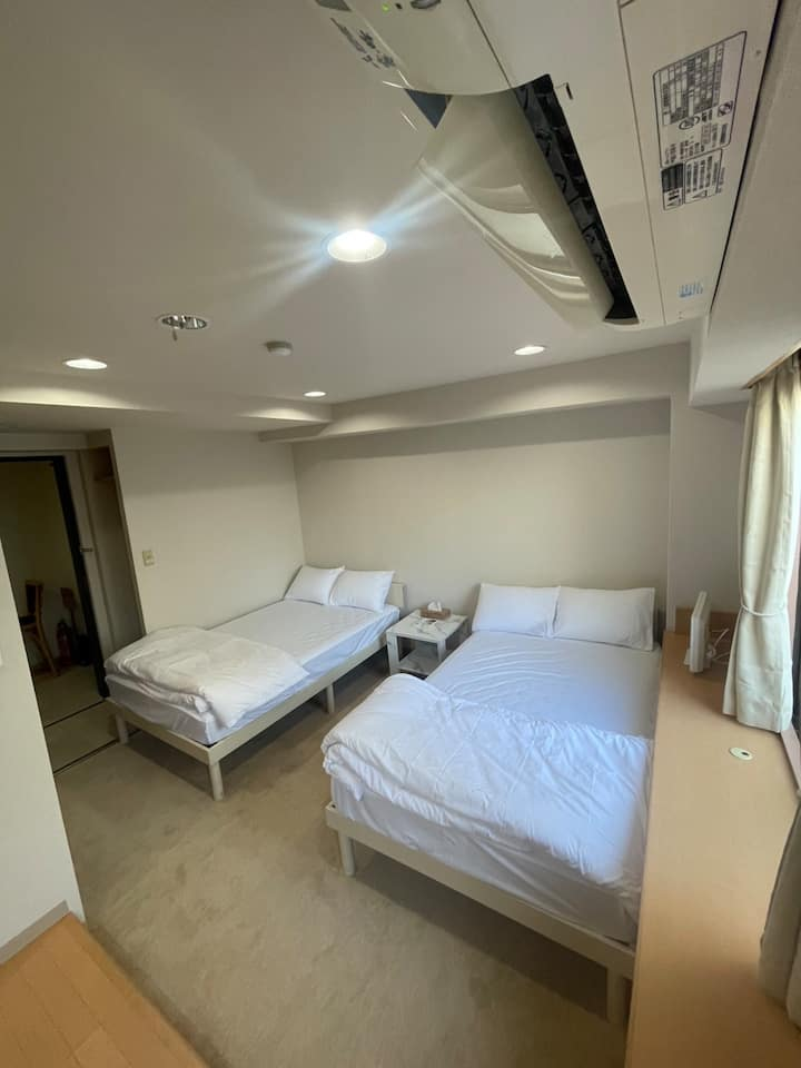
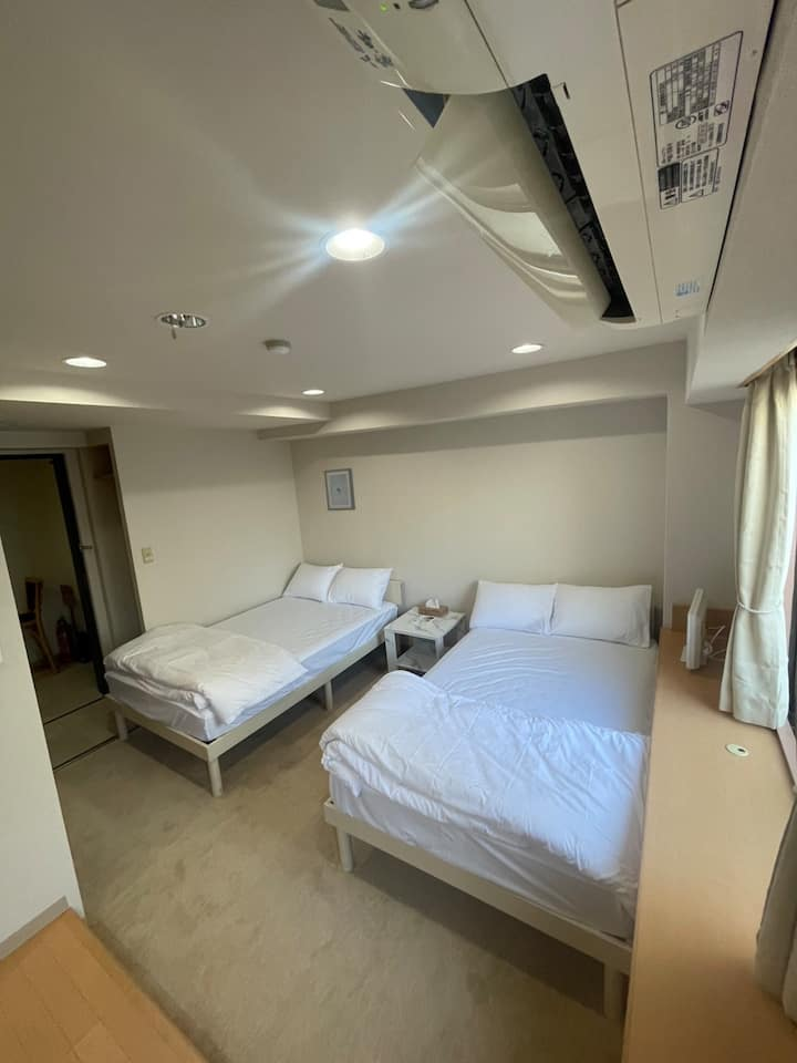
+ wall art (339, 489)
